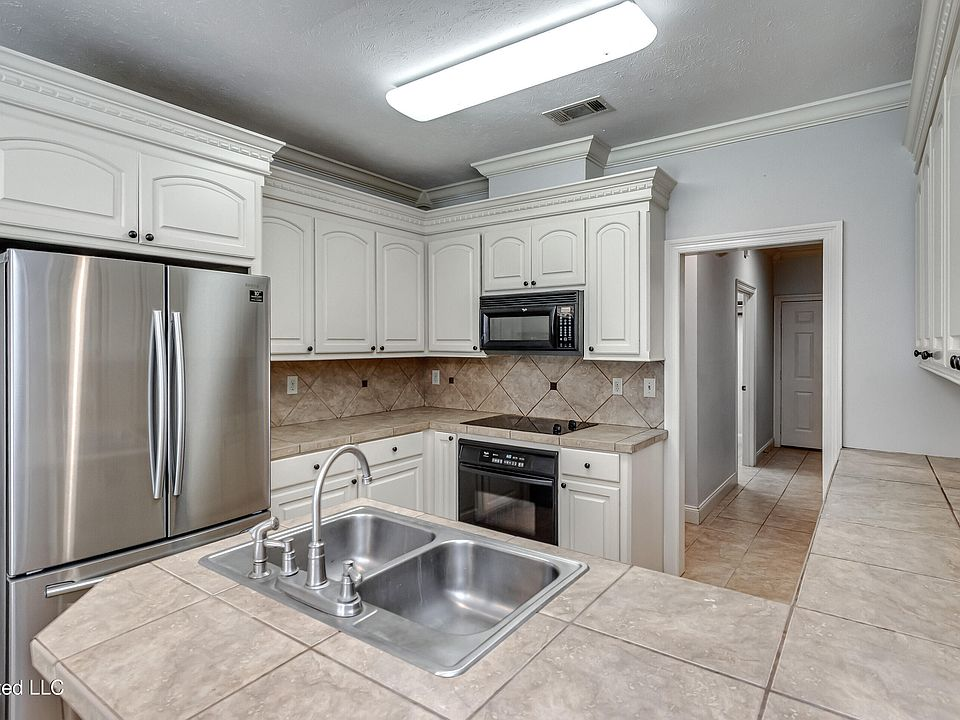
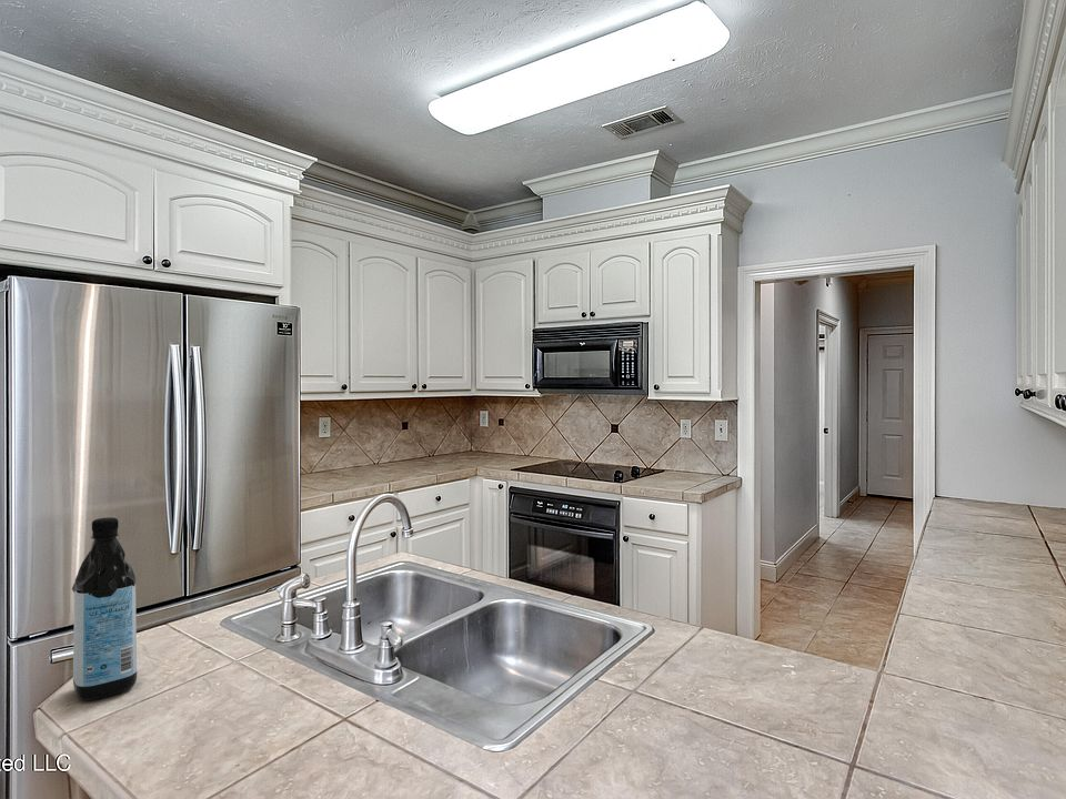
+ water bottle (105, 603)
